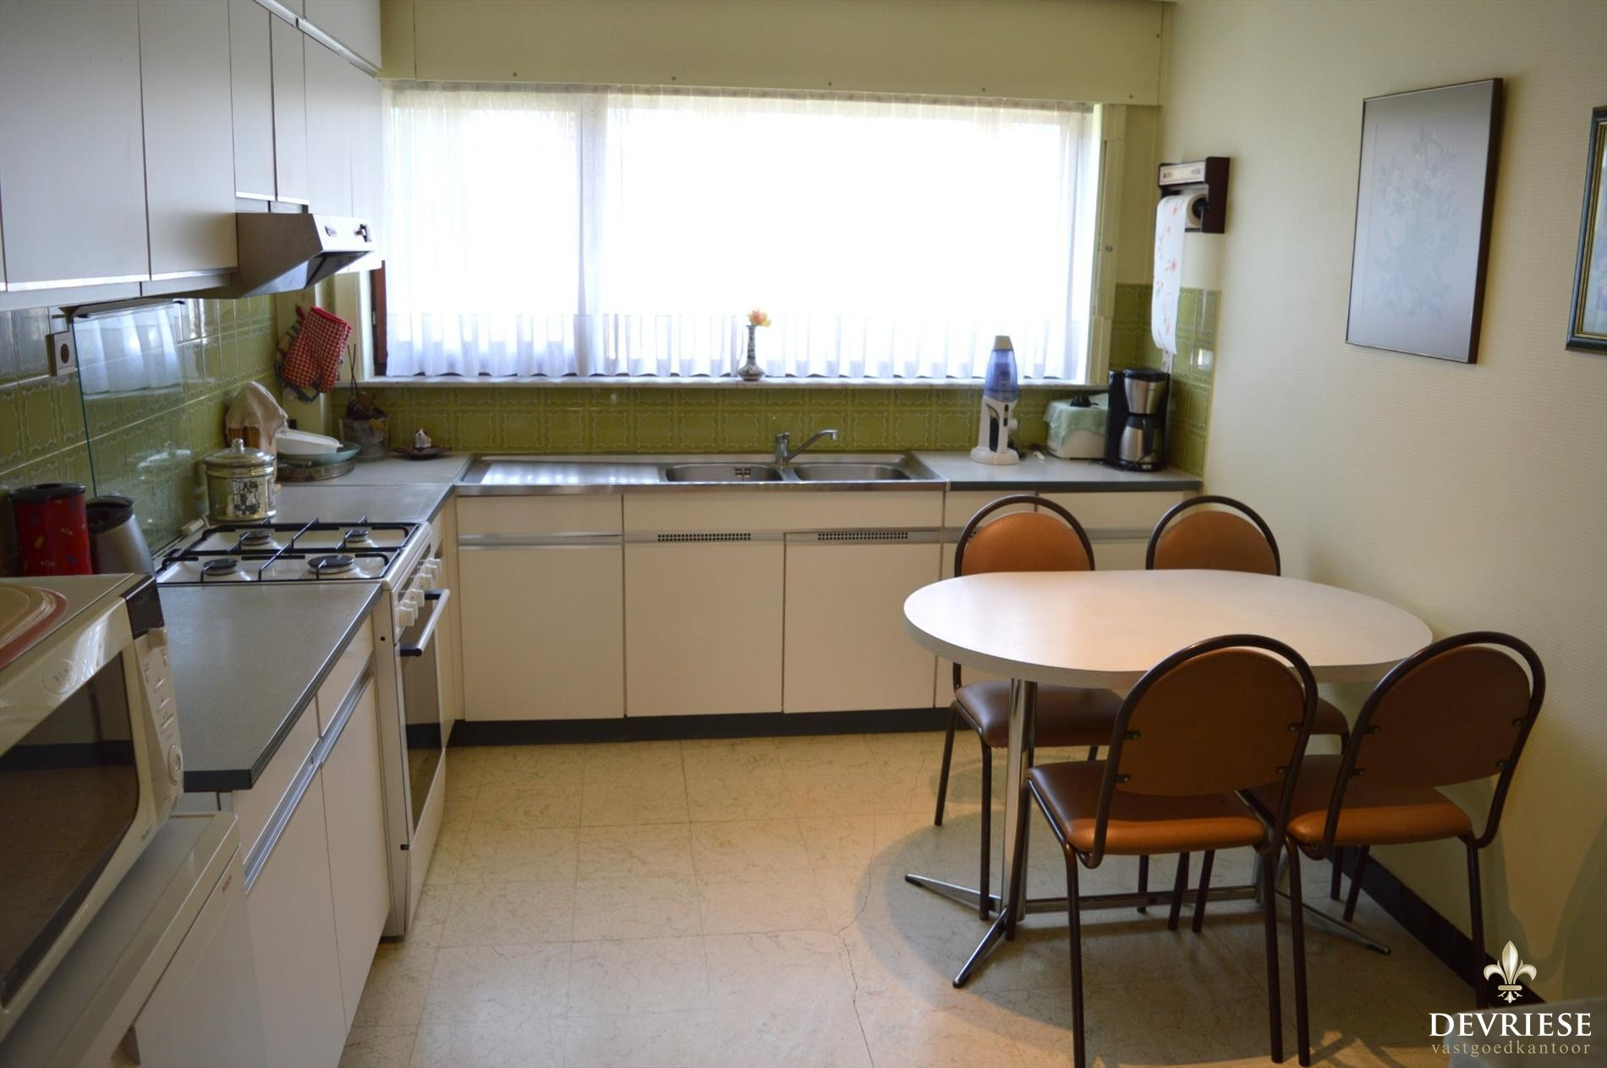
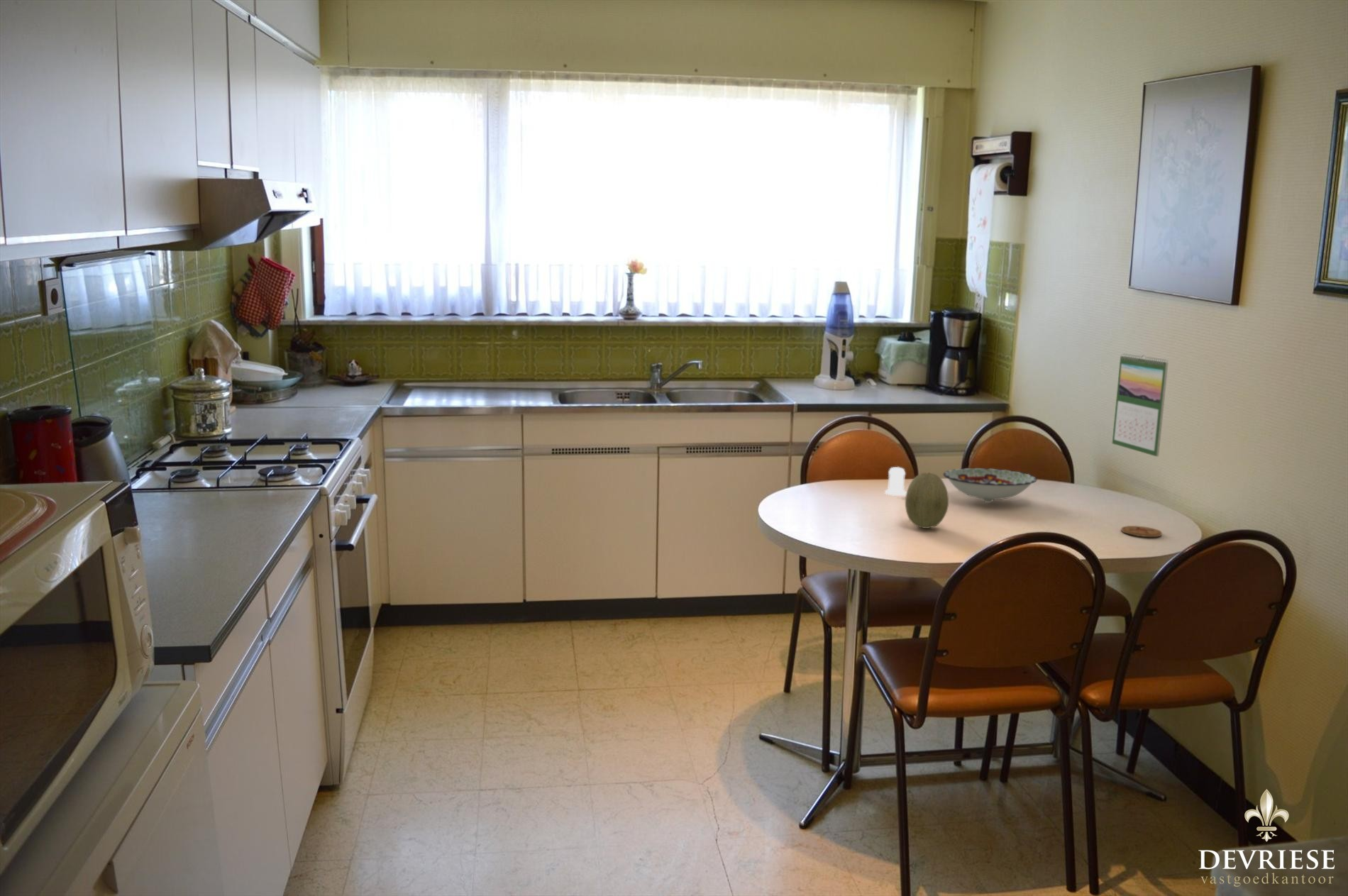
+ salt shaker (896, 480)
+ bowl (988, 488)
+ coaster (1141, 531)
+ calendar (1139, 402)
+ fruit (927, 500)
